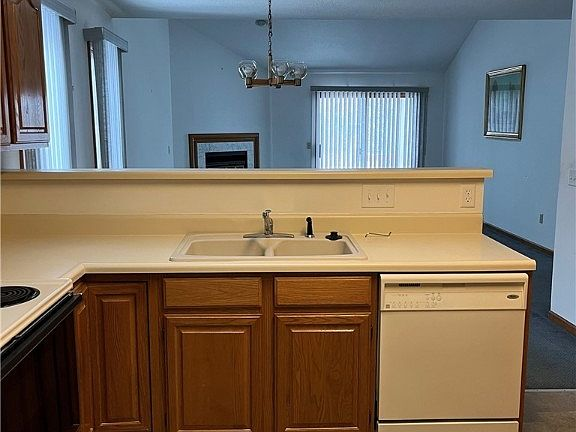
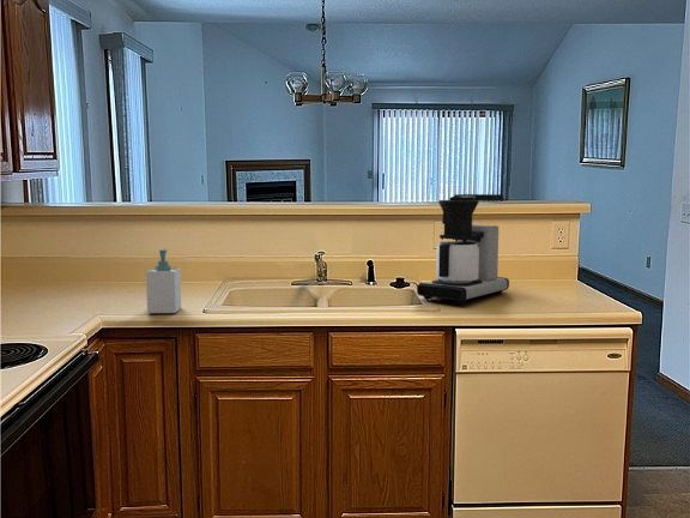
+ soap bottle (163, 279)
+ coffee maker (465, 246)
